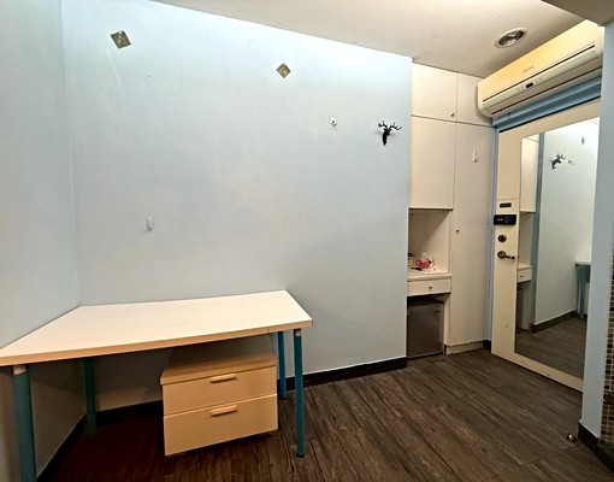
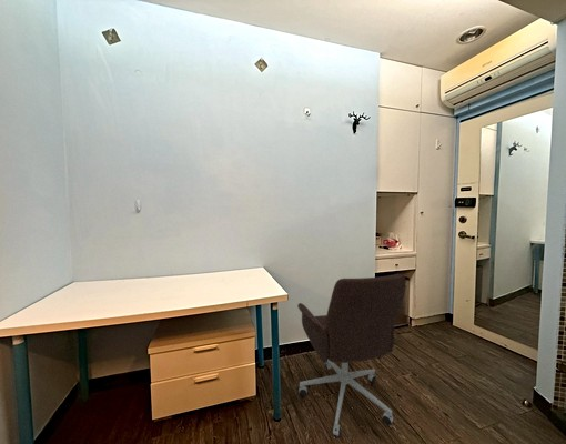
+ office chair (346, 332)
